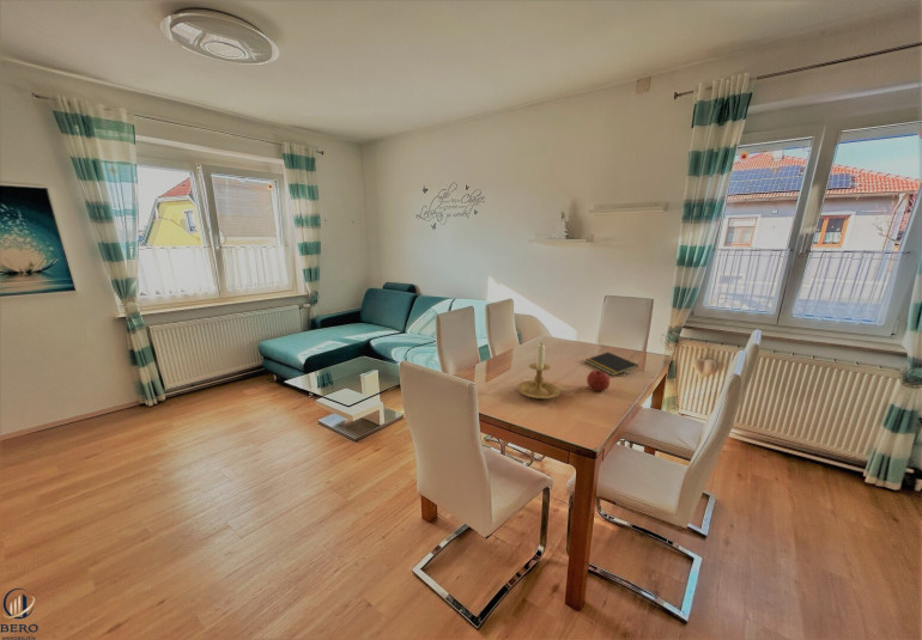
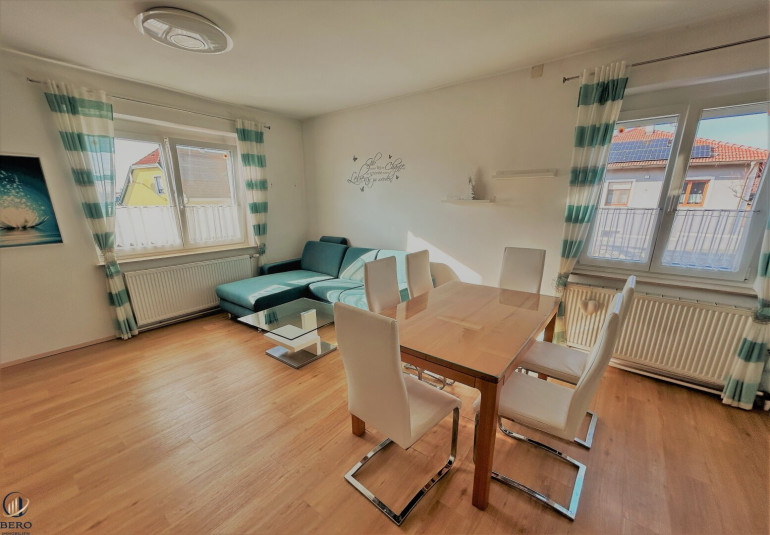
- candle holder (539, 368)
- notepad (609, 362)
- fruit (598, 379)
